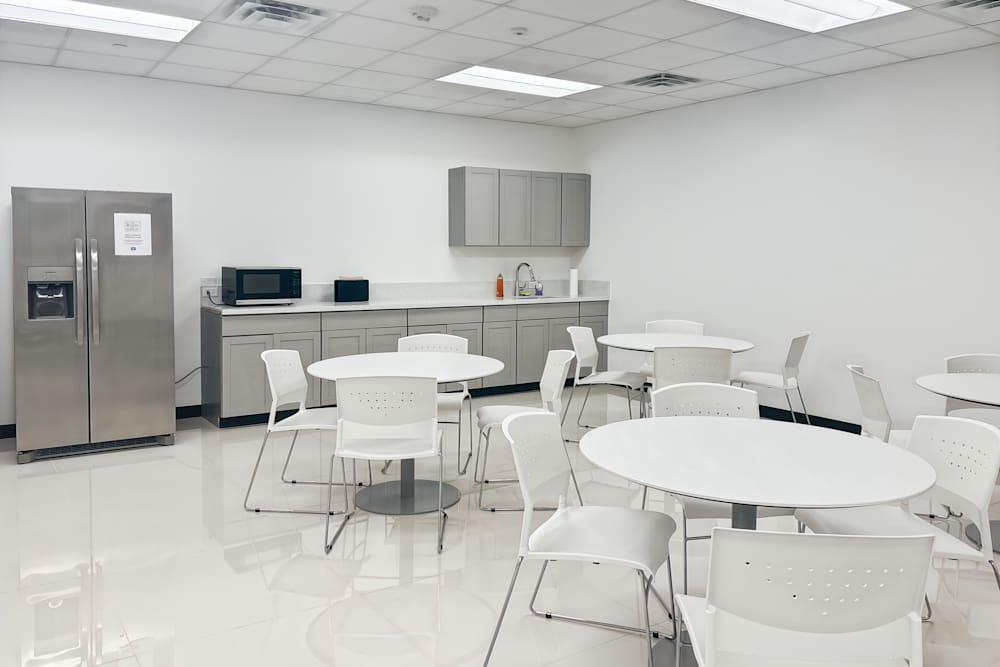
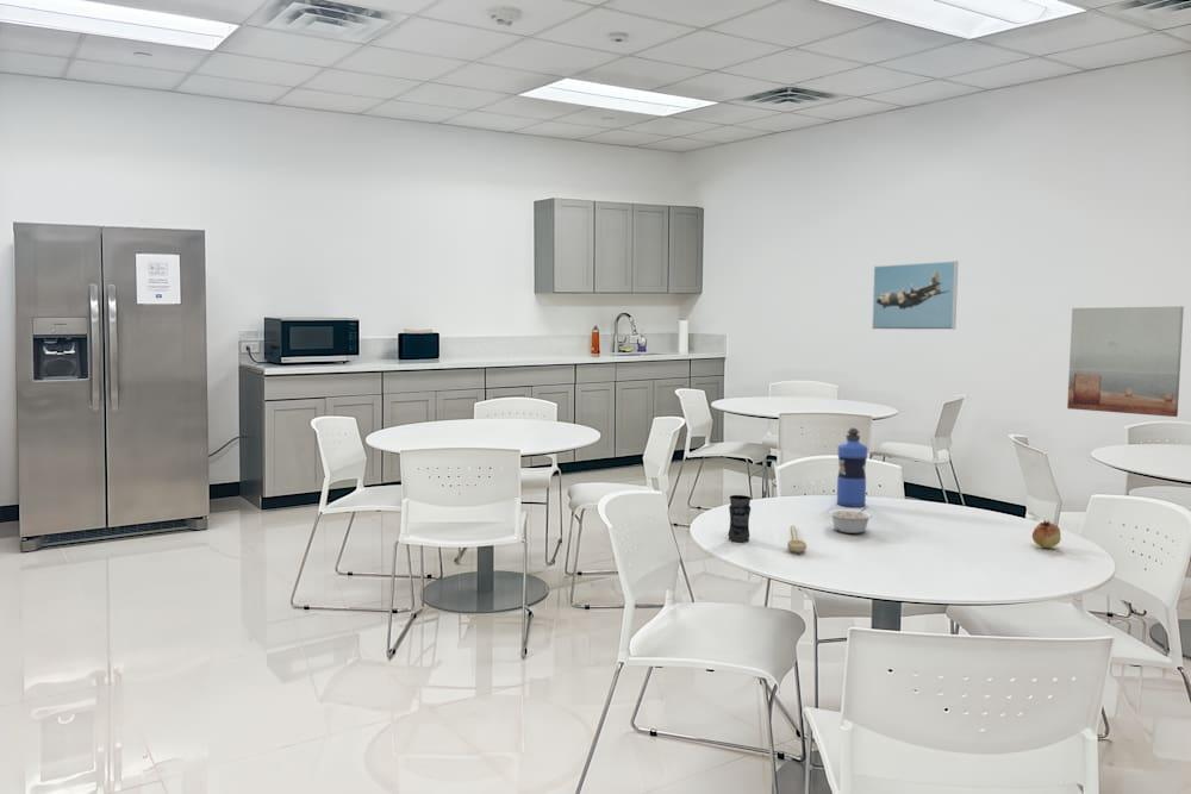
+ wall art (1122, 360)
+ legume (849, 519)
+ water bottle (852, 465)
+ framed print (912, 296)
+ fruit (1047, 532)
+ jar (738, 518)
+ spoon (794, 537)
